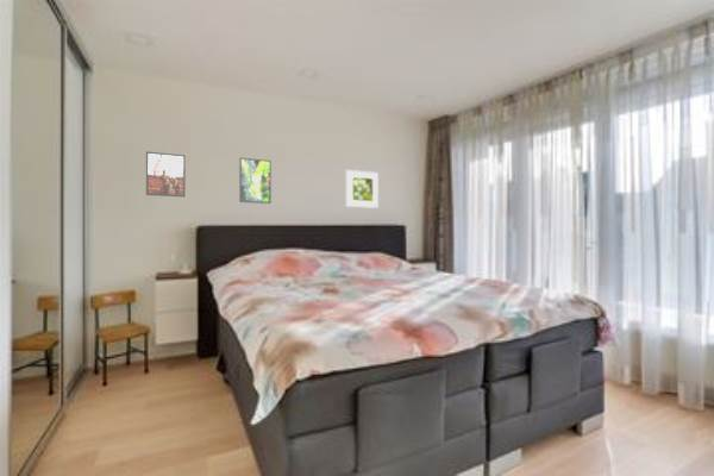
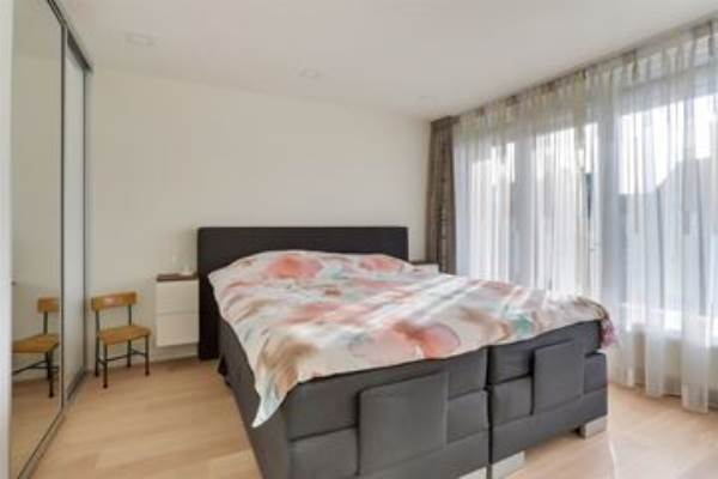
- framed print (165, 174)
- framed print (255, 181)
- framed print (362, 189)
